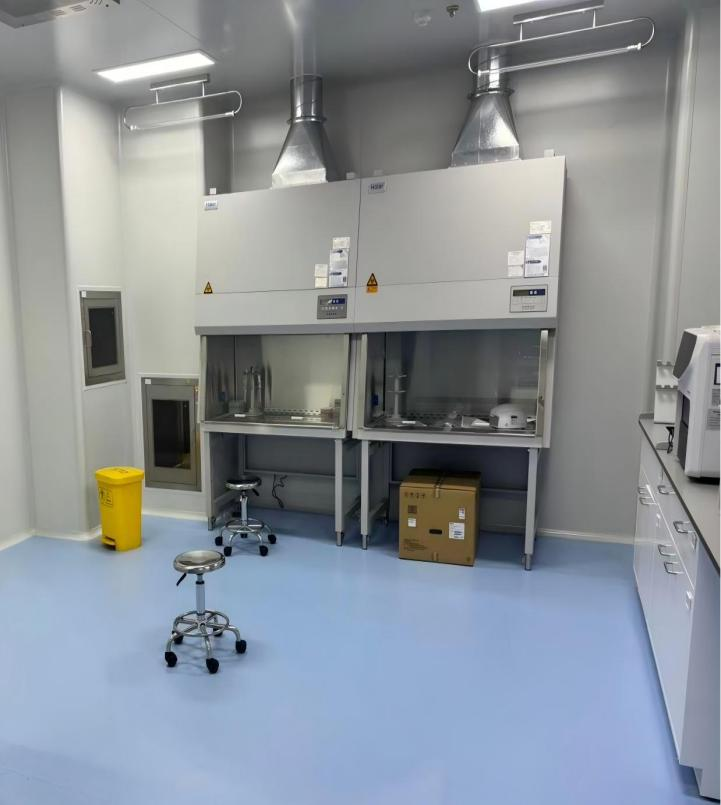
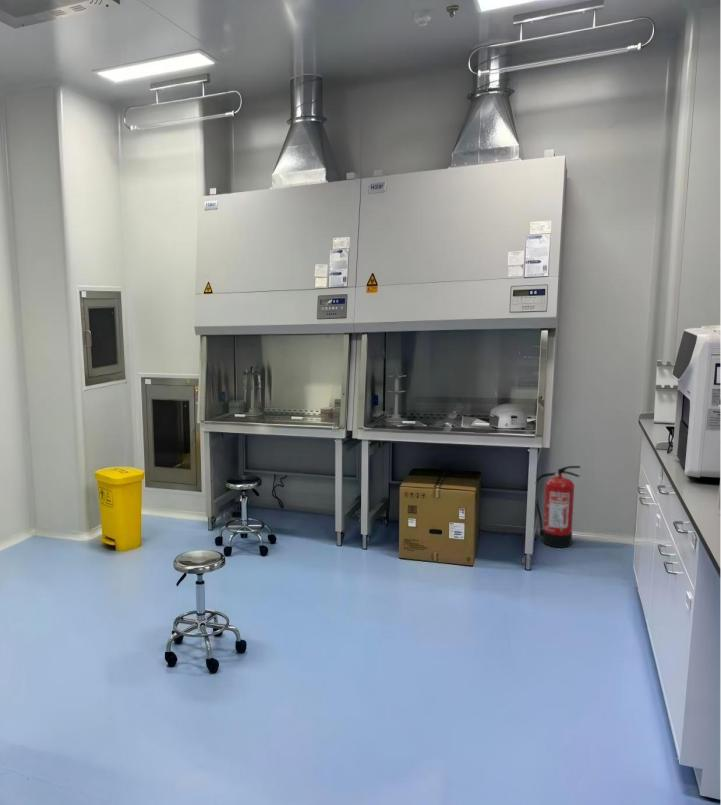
+ fire extinguisher (555, 503)
